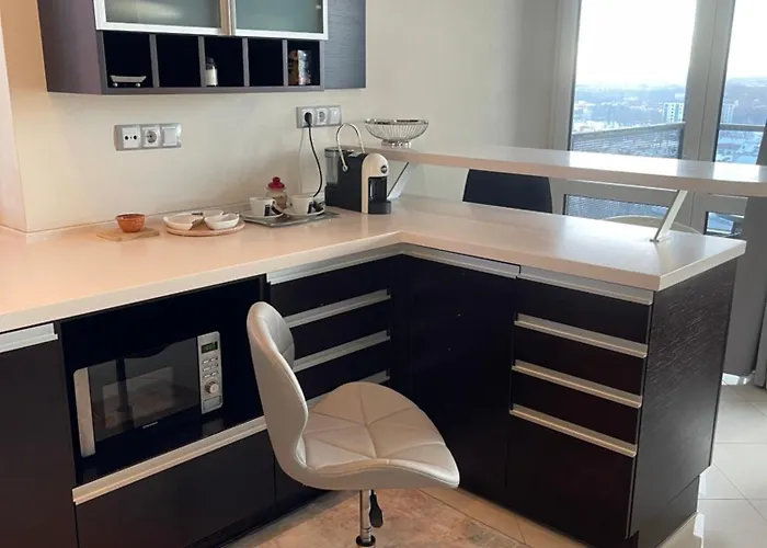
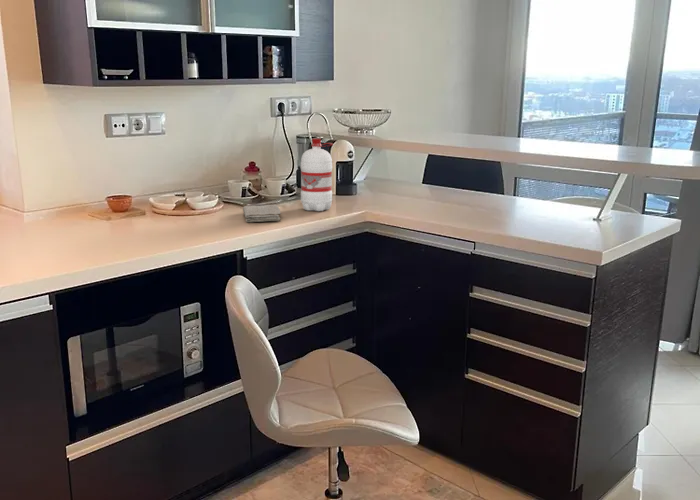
+ washcloth (261, 212)
+ water bottle (316, 174)
